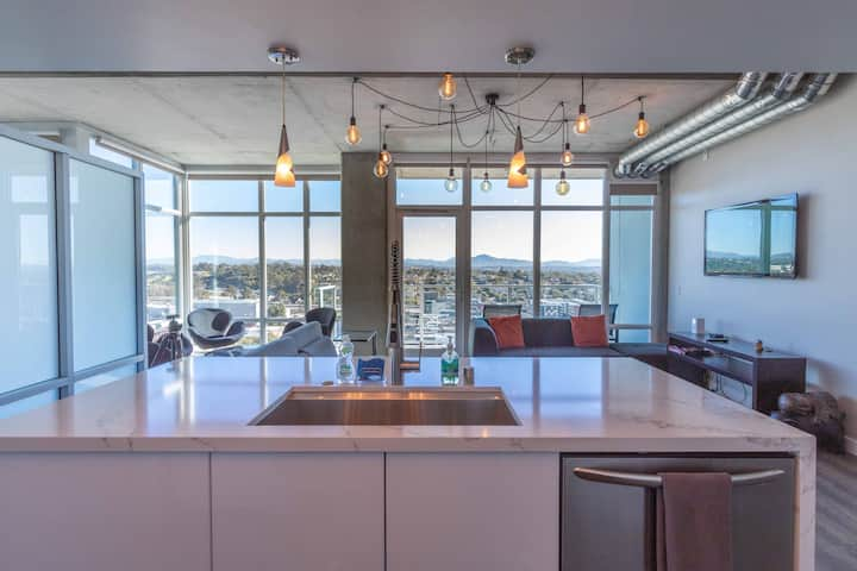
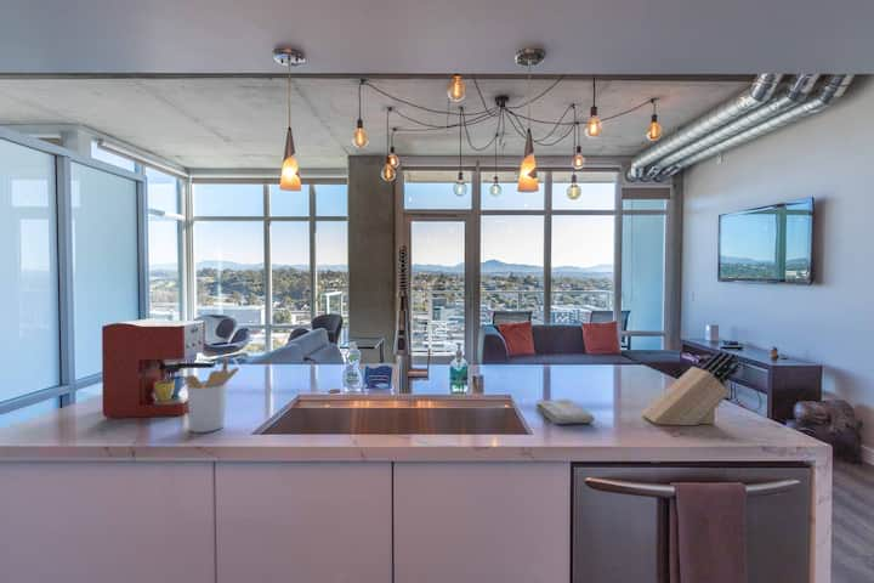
+ knife block (689, 385)
+ utensil holder (212, 396)
+ washcloth (562, 409)
+ coffee maker (157, 364)
